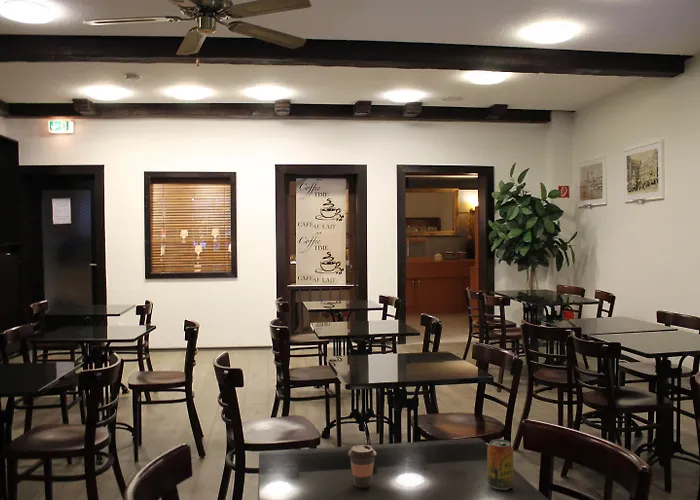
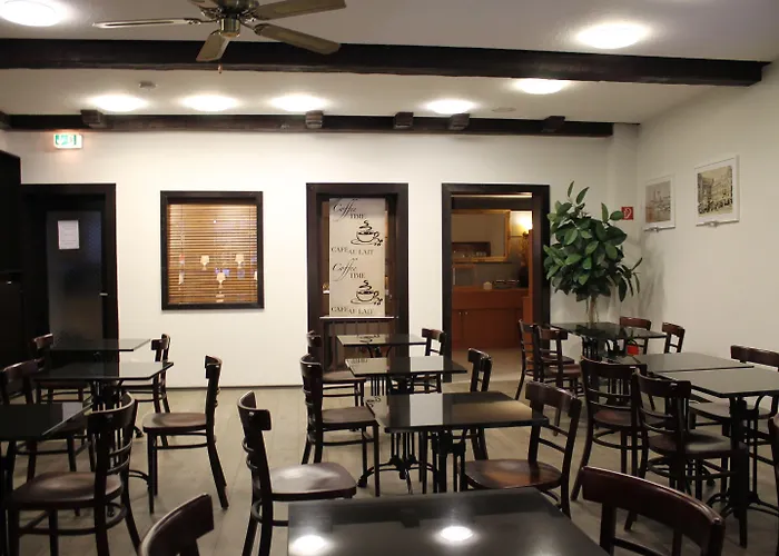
- coffee cup (362, 466)
- beverage can (500, 464)
